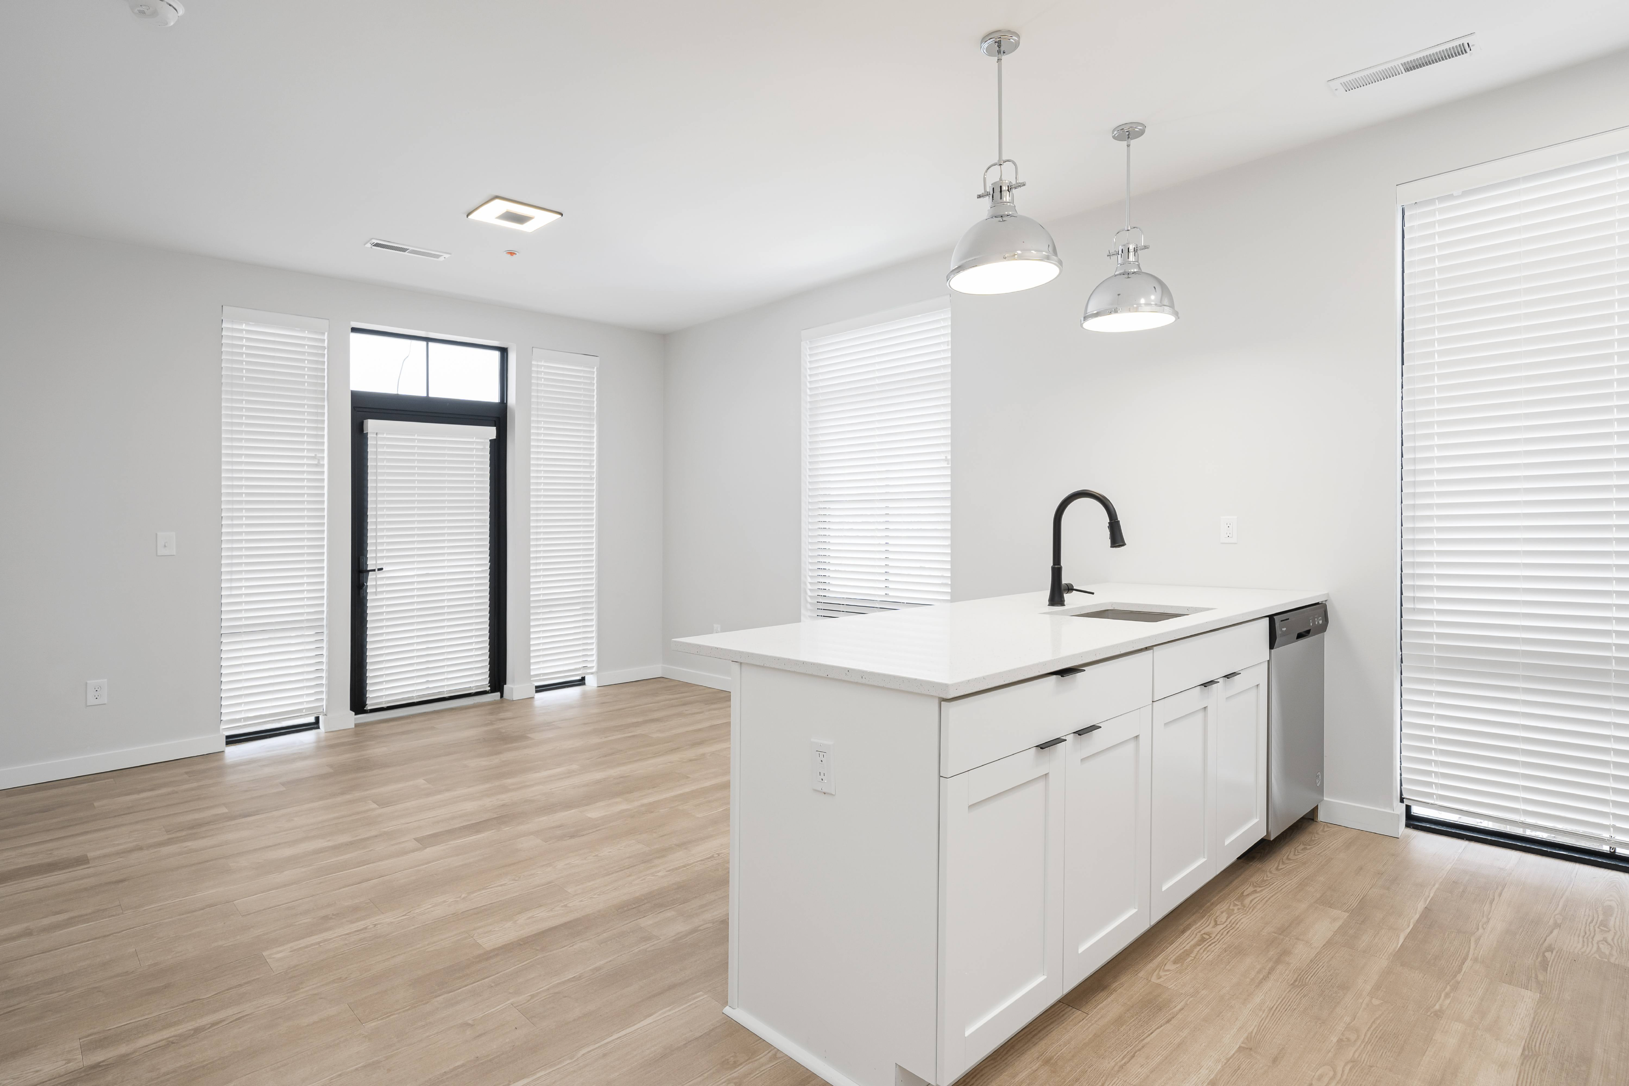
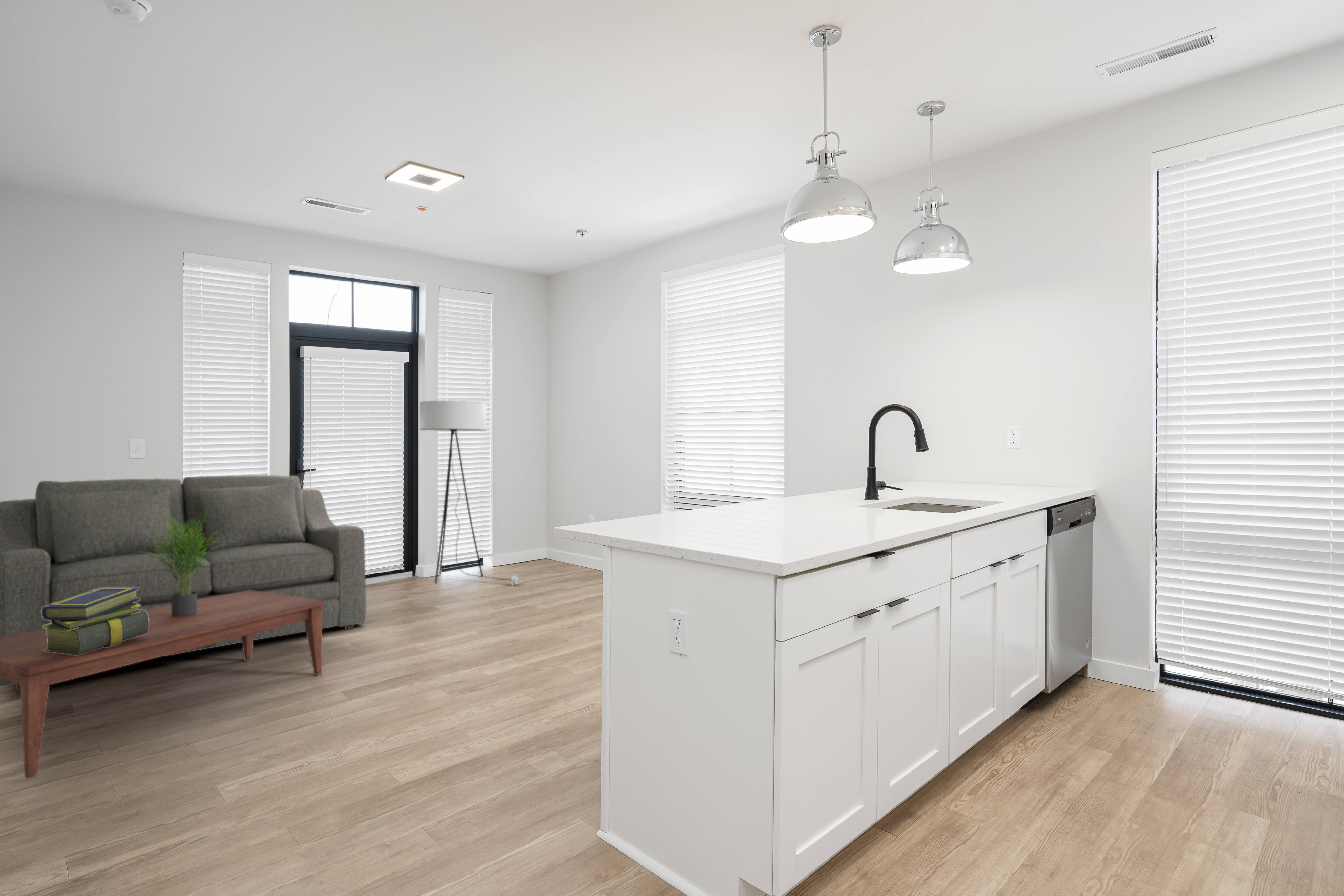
+ sofa (192, 557)
+ potted plant (179, 562)
+ stack of books (96, 618)
+ smoke detector (582, 233)
+ floor lamp (465, 493)
+ coffee table (161, 656)
